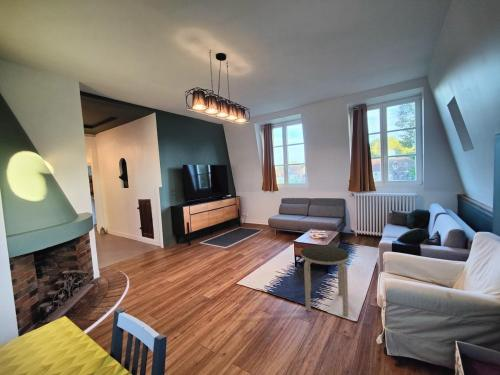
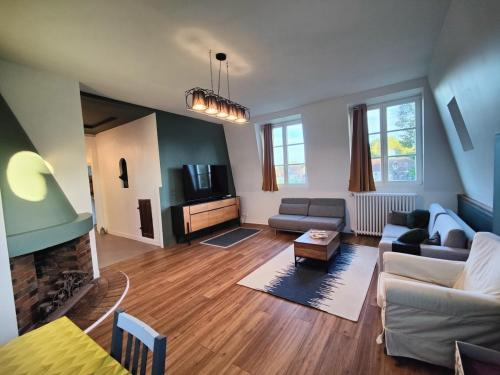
- side table (327, 264)
